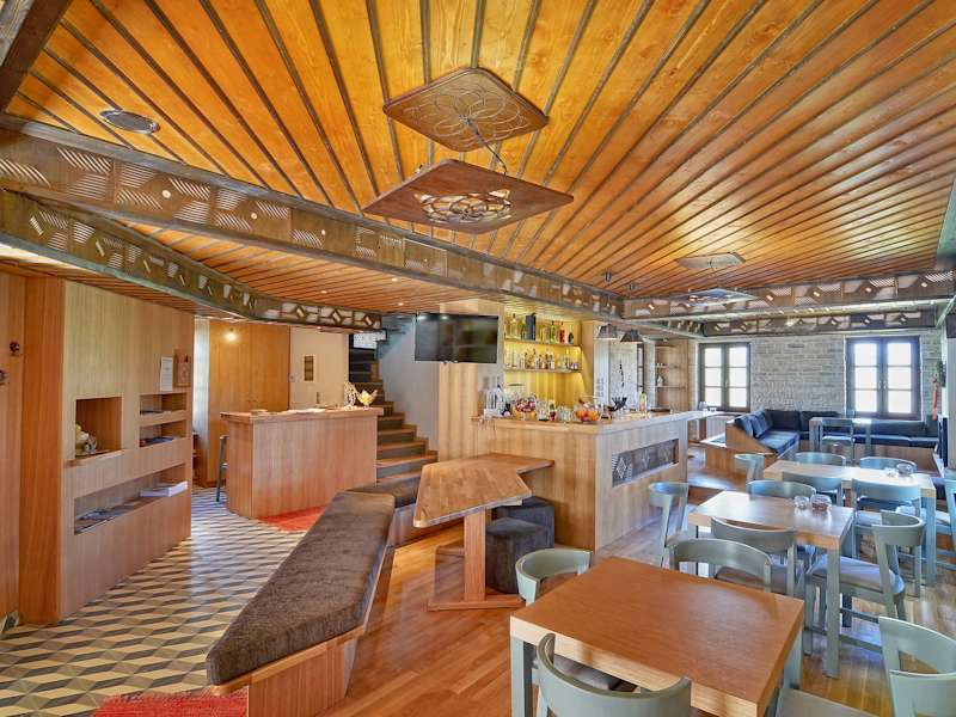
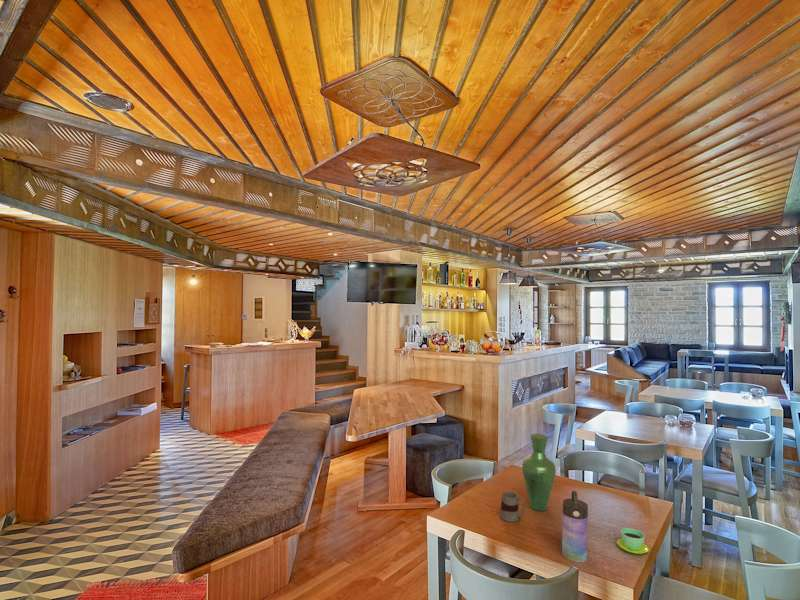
+ mug (512, 506)
+ water bottle (574, 523)
+ vase (538, 471)
+ cup (632, 540)
